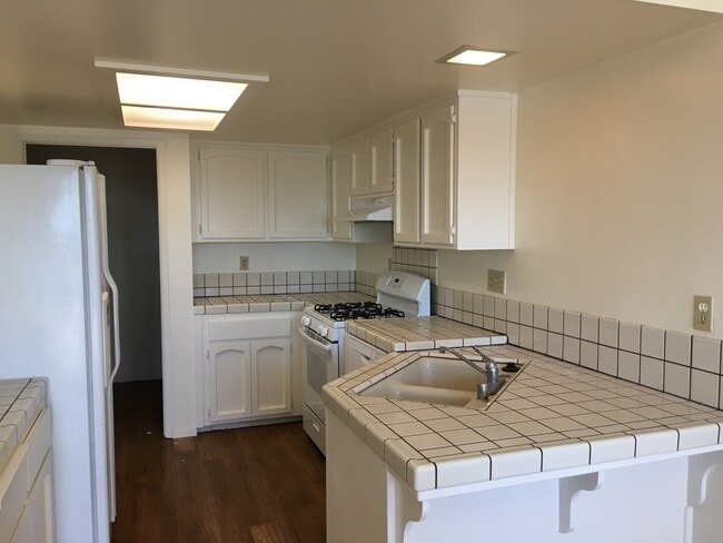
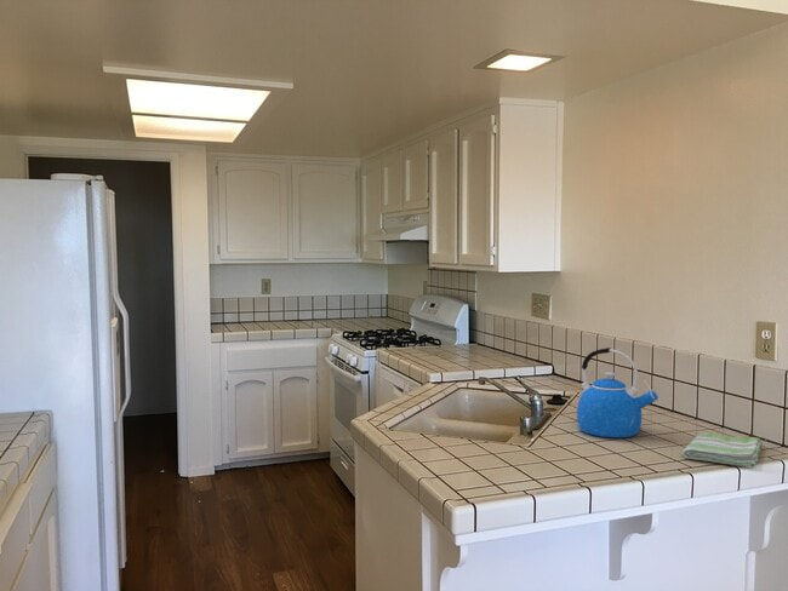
+ kettle (617, 390)
+ dish towel (723, 446)
